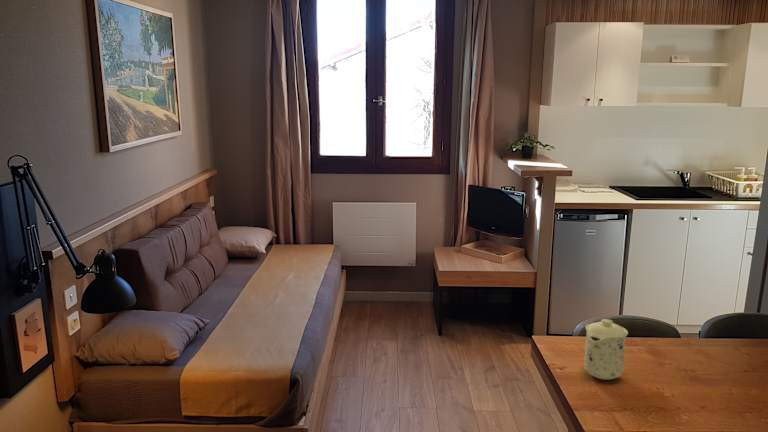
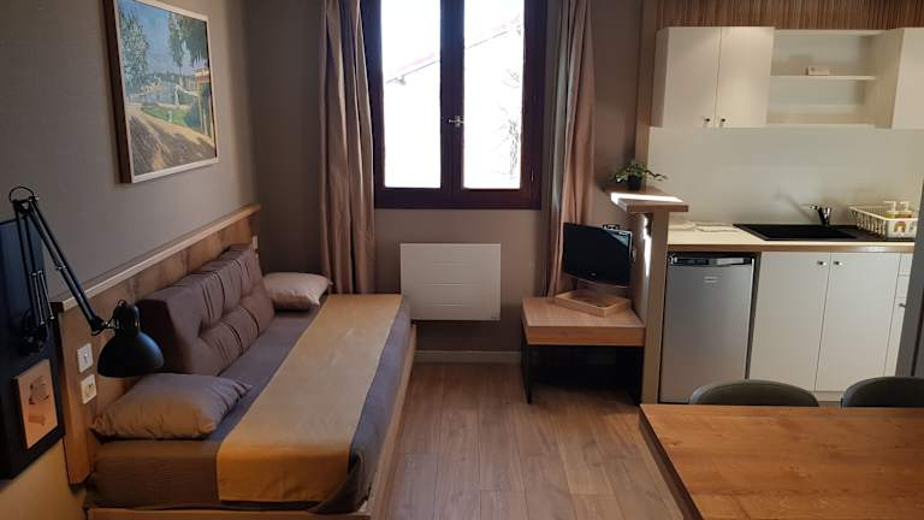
- mug (606, 347)
